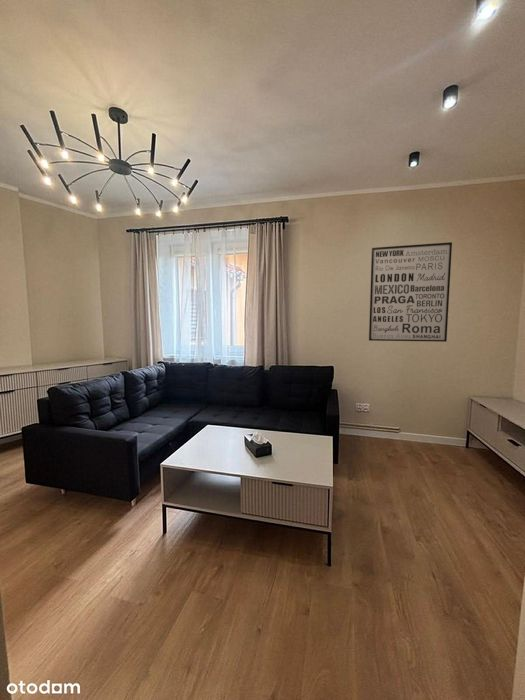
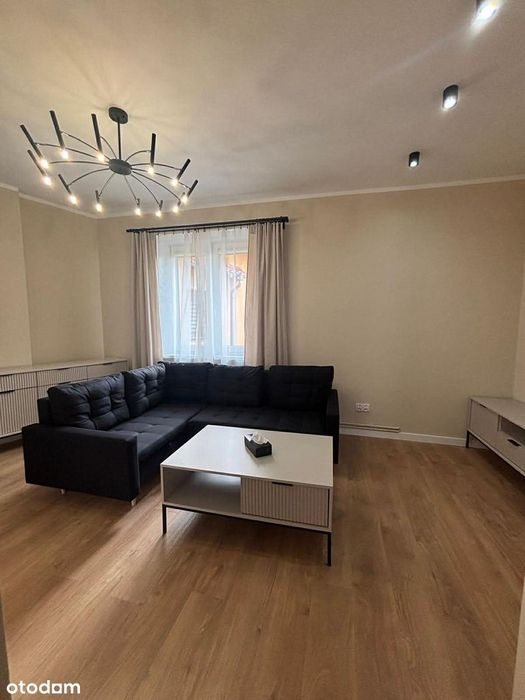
- wall art (408, 293)
